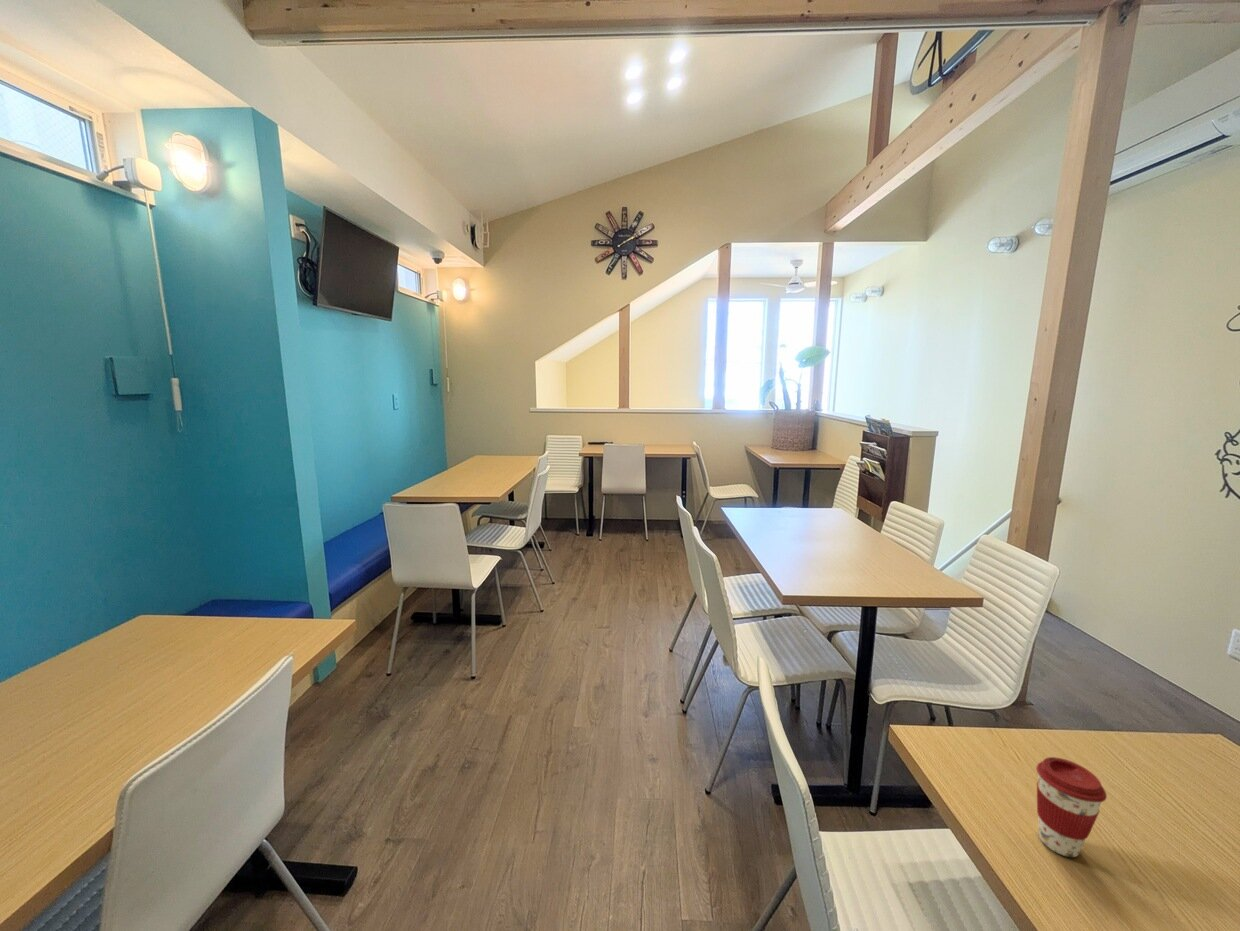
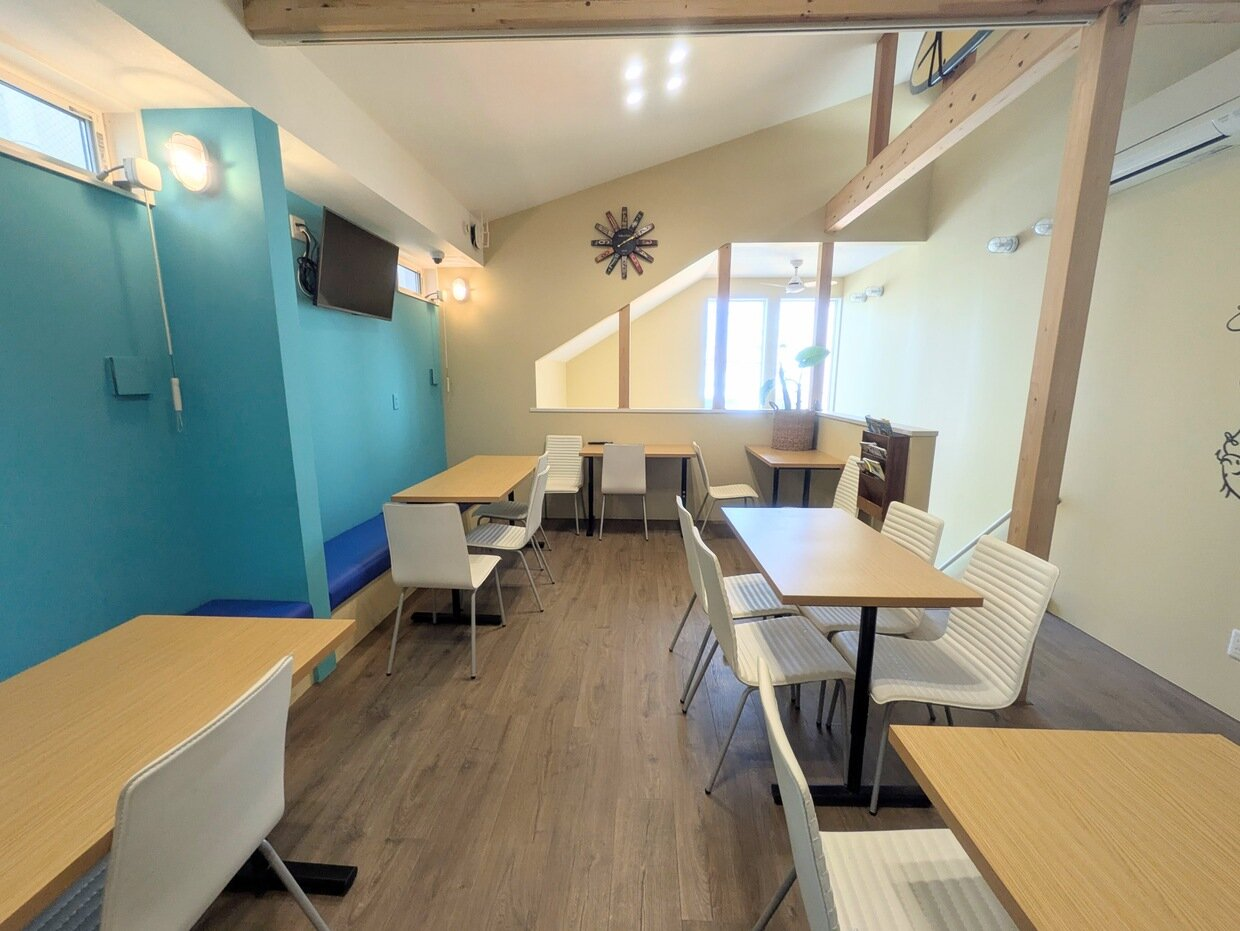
- coffee cup (1065, 808)
